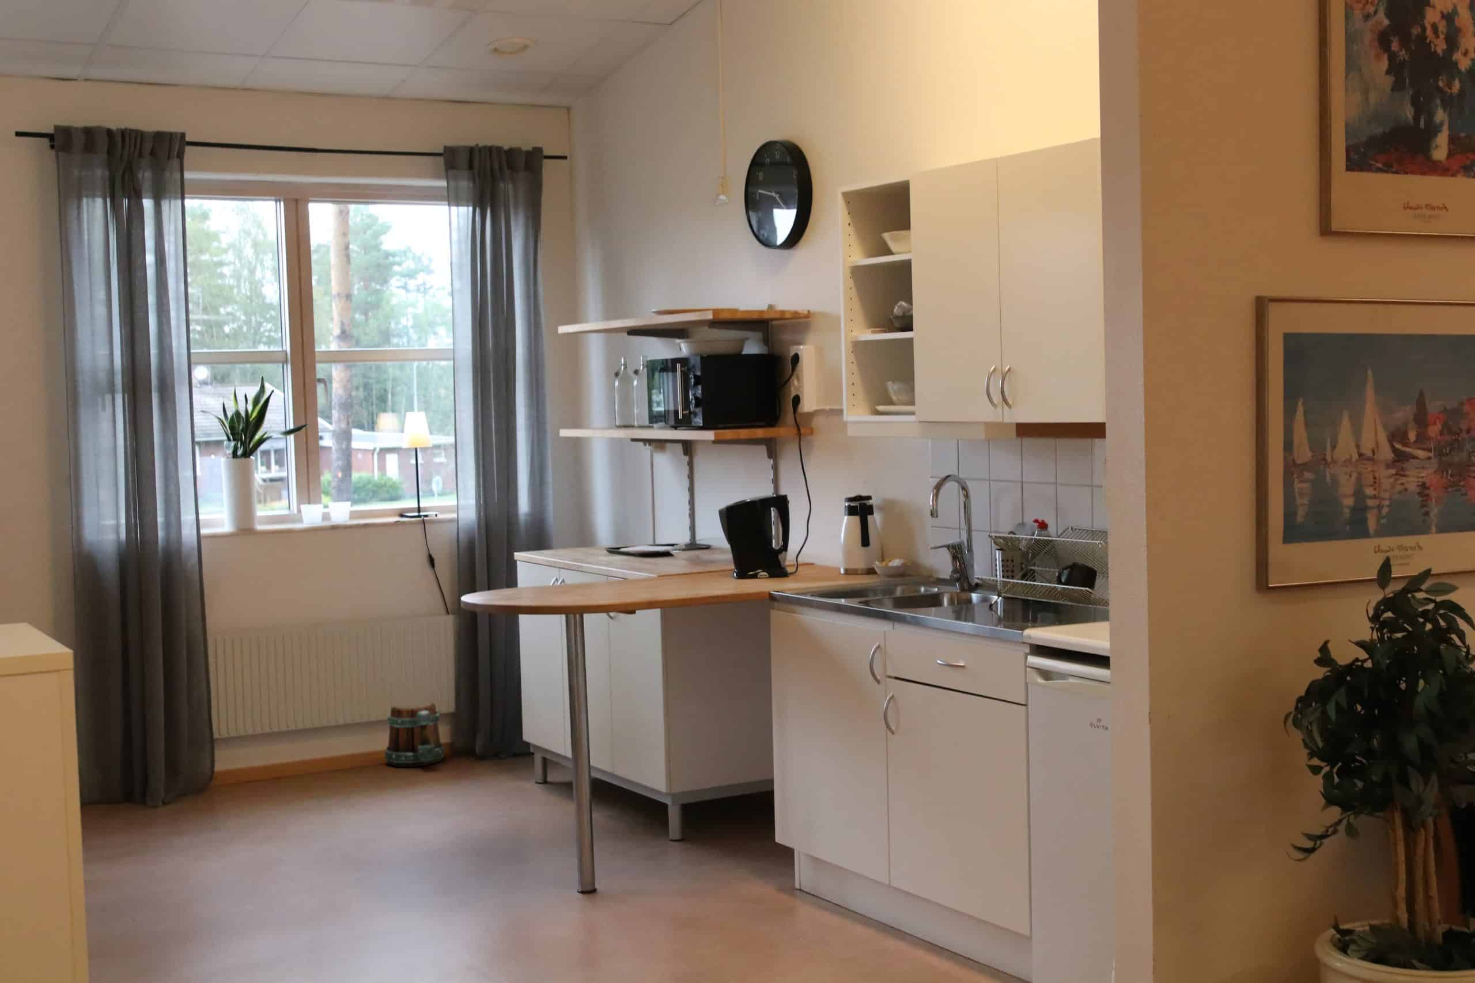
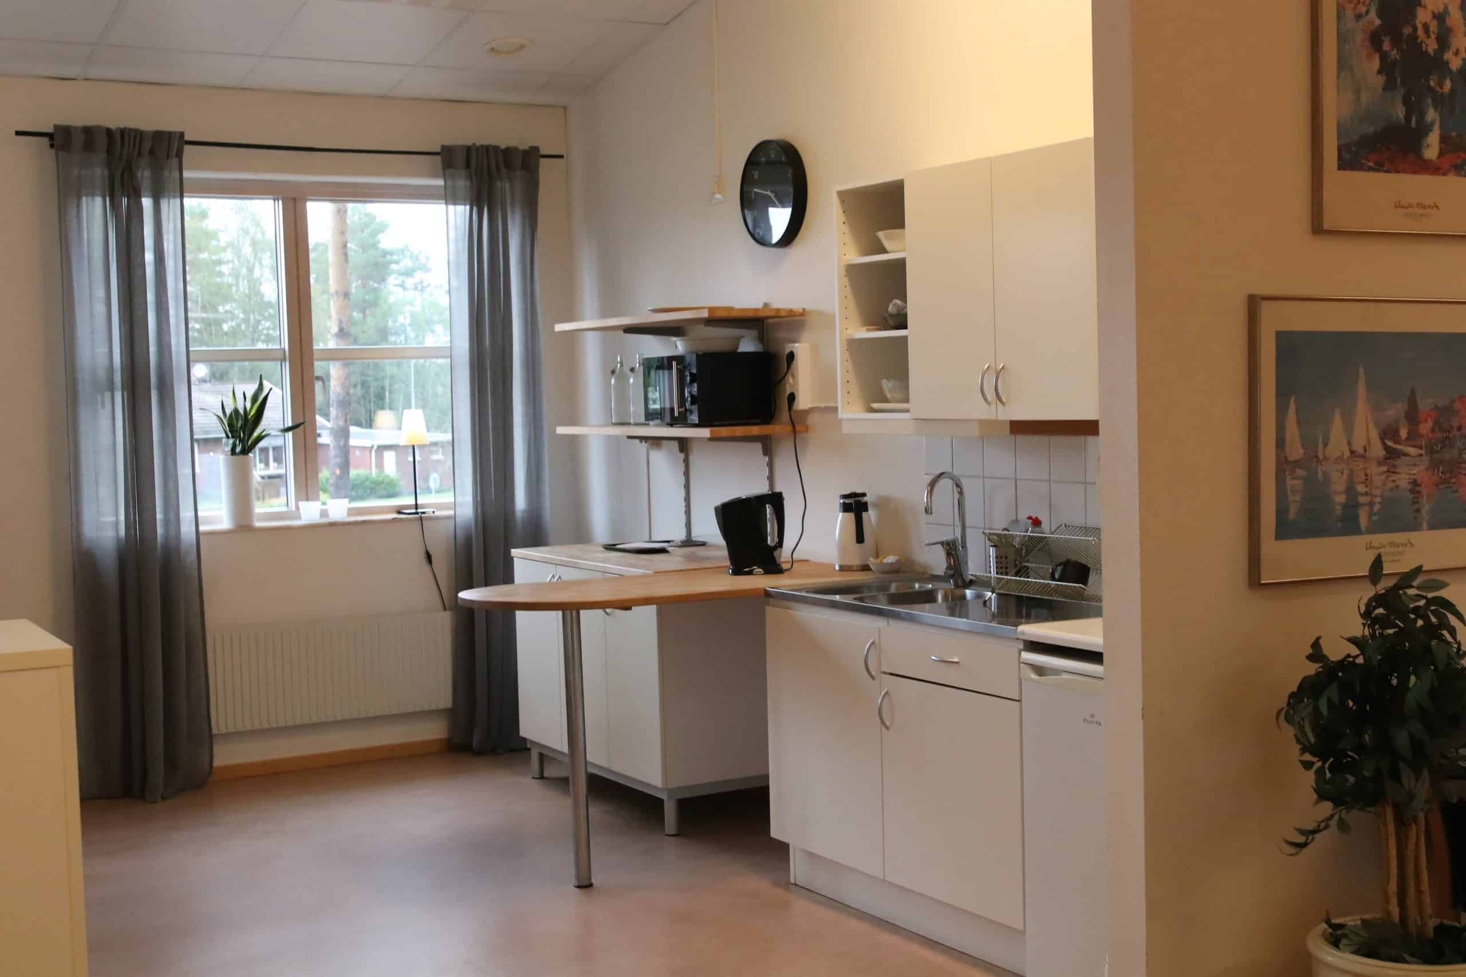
- bucket (417, 735)
